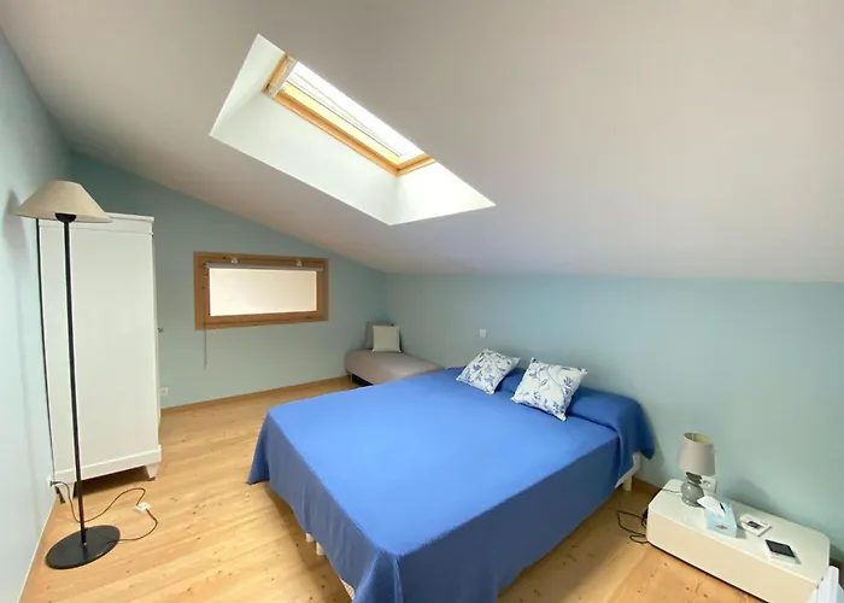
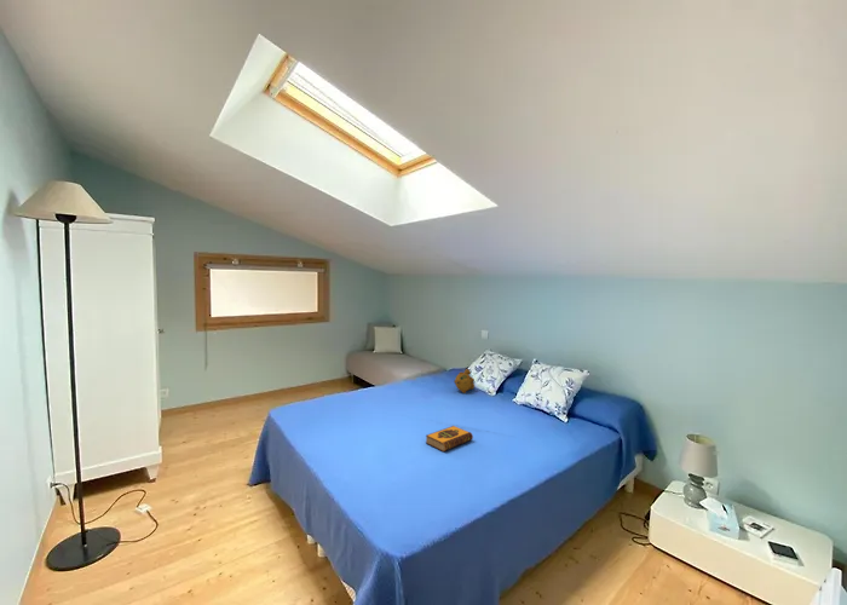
+ hardback book (449, 438)
+ stuffed bear (463, 381)
